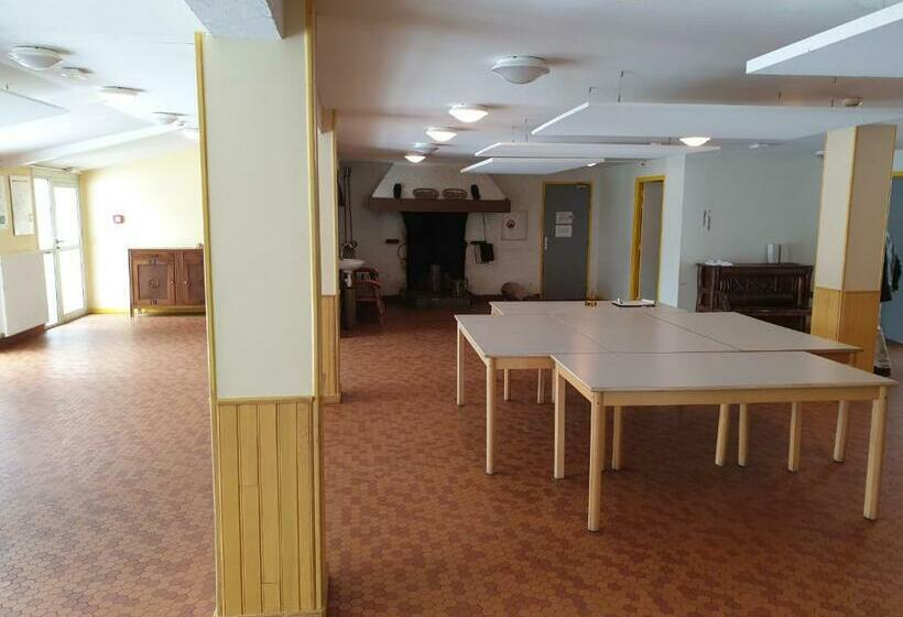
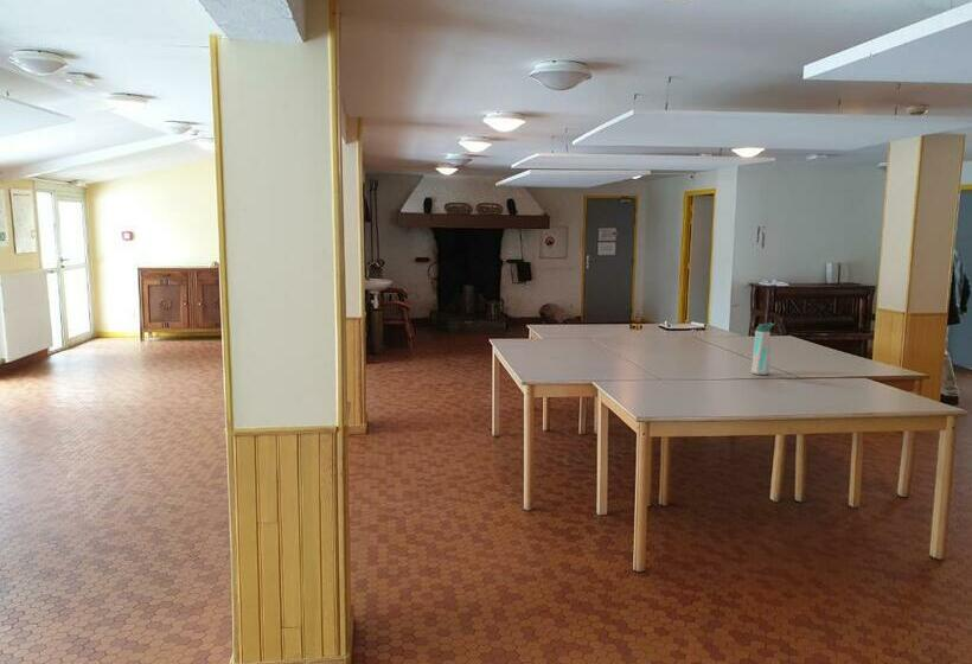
+ water bottle (762, 349)
